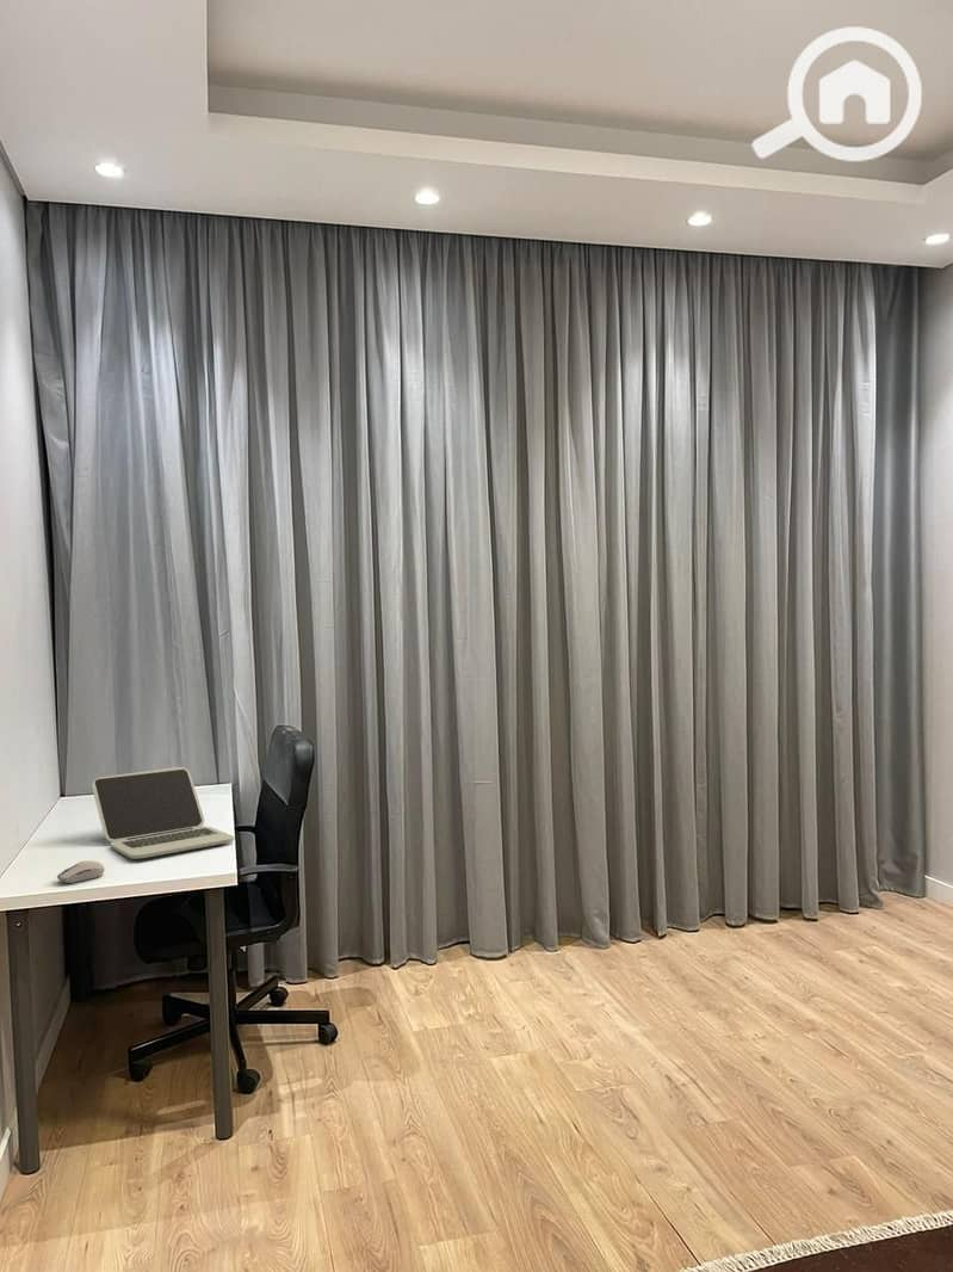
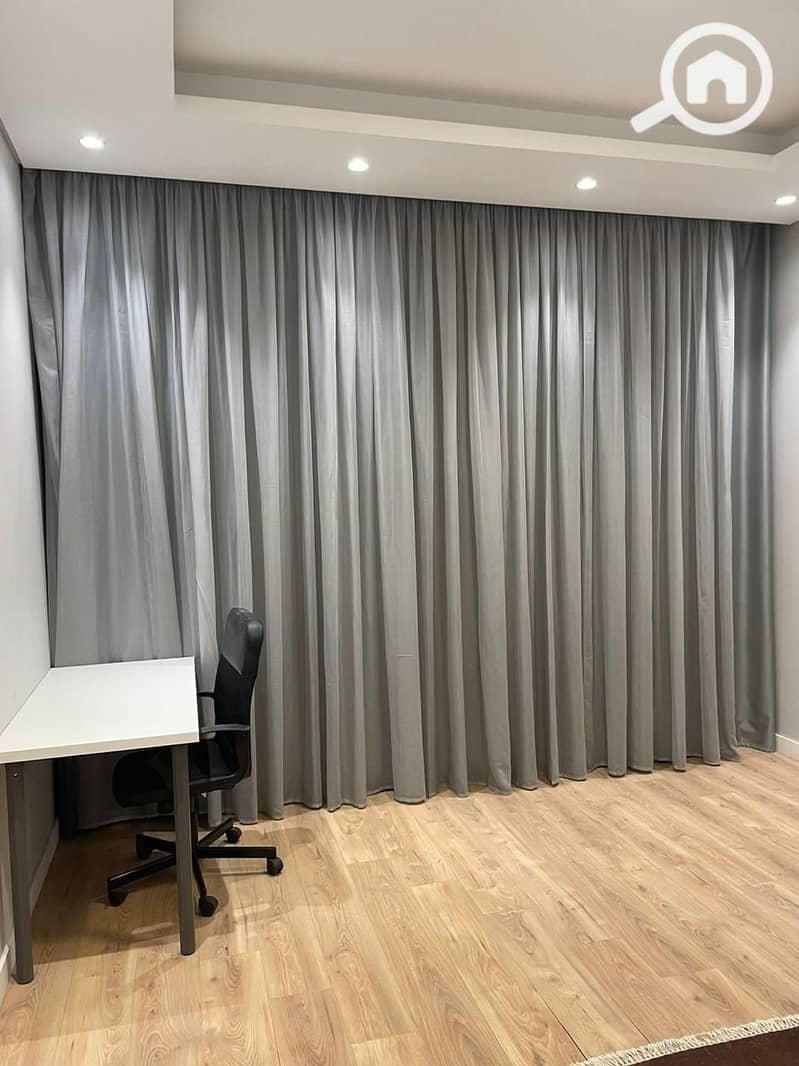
- computer mouse (81, 870)
- laptop (162, 809)
